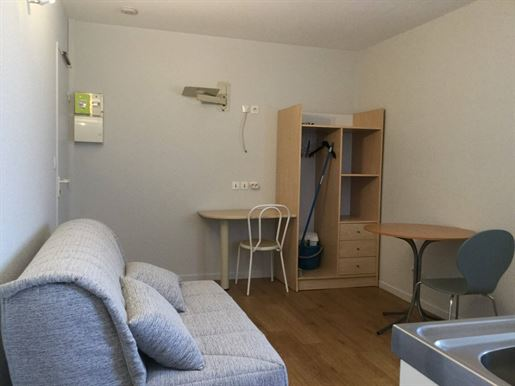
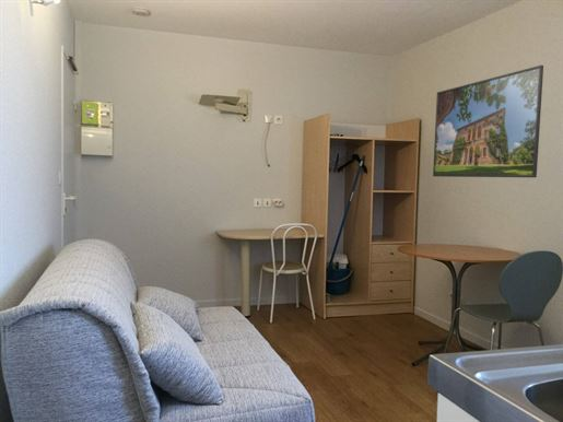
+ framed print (480, 129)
